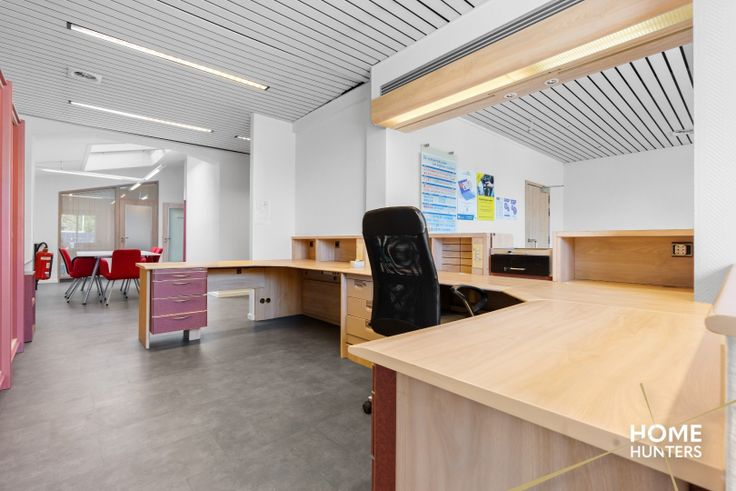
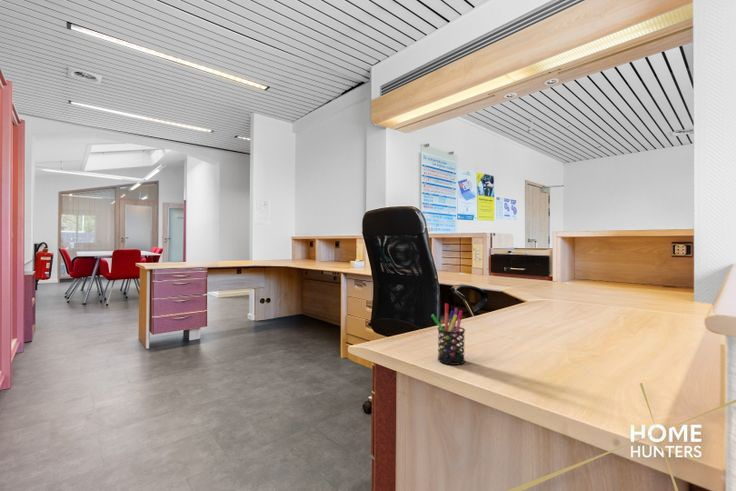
+ pen holder (447, 332)
